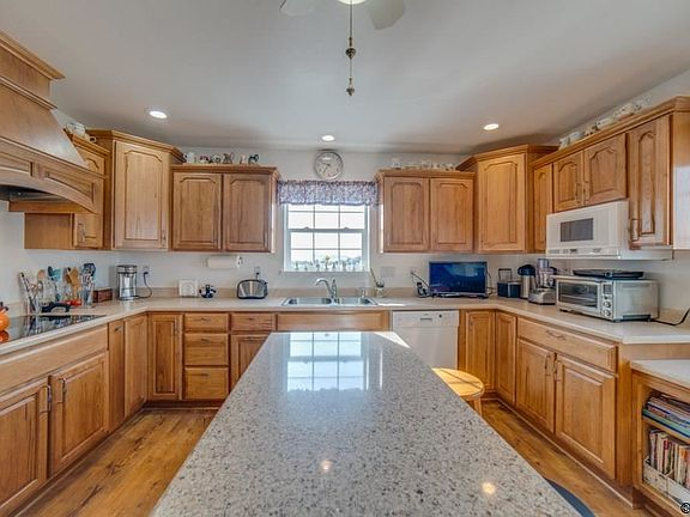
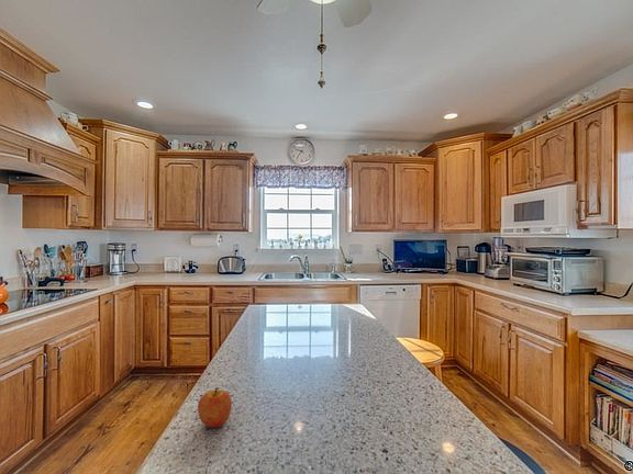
+ apple (214, 405)
